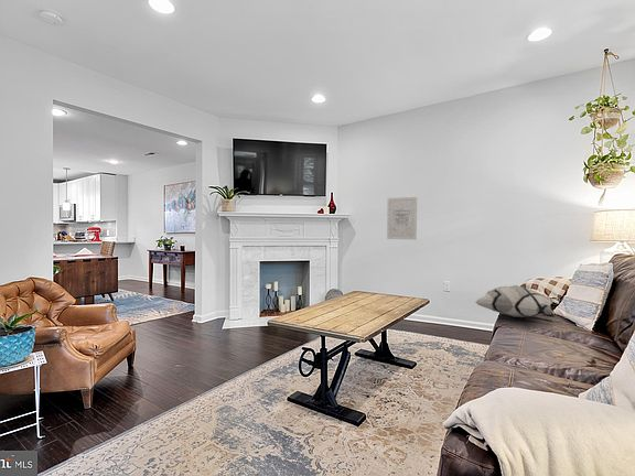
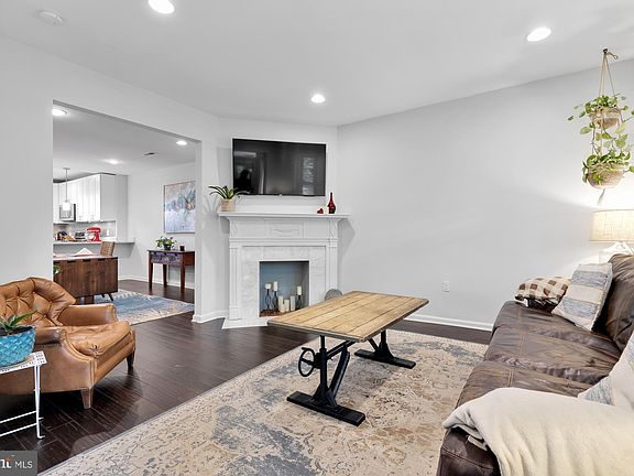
- wall art (401, 218)
- decorative pillow (515, 301)
